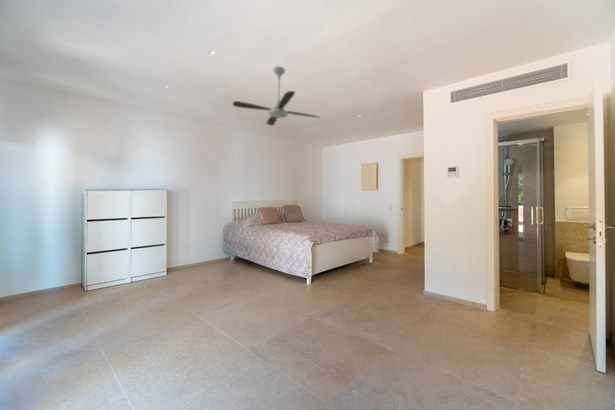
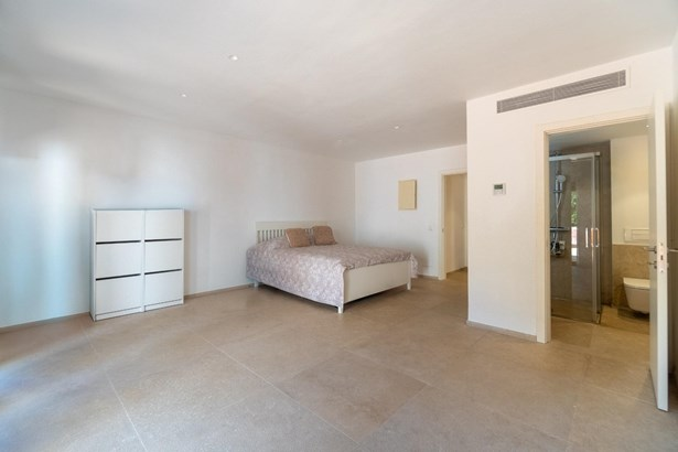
- ceiling fan (278, 92)
